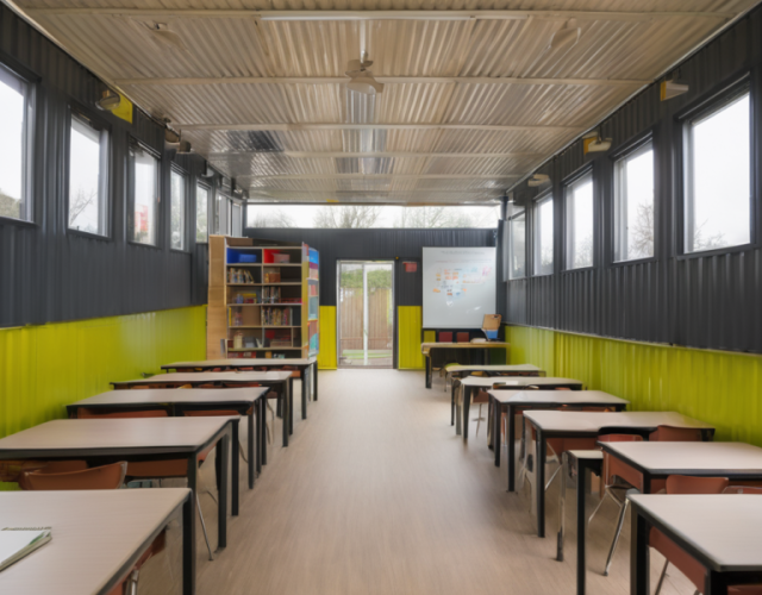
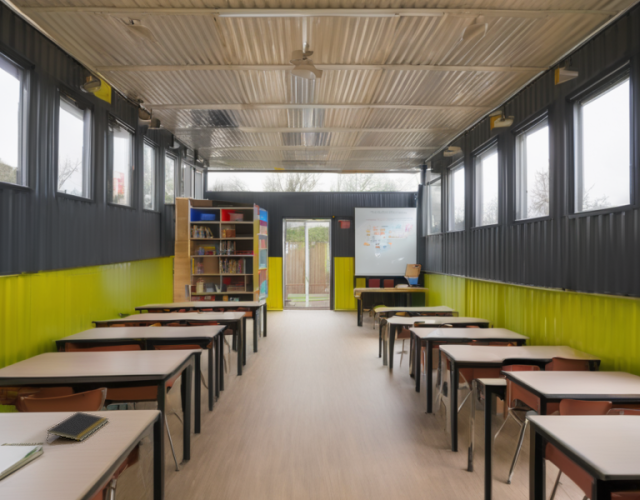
+ notepad (79, 425)
